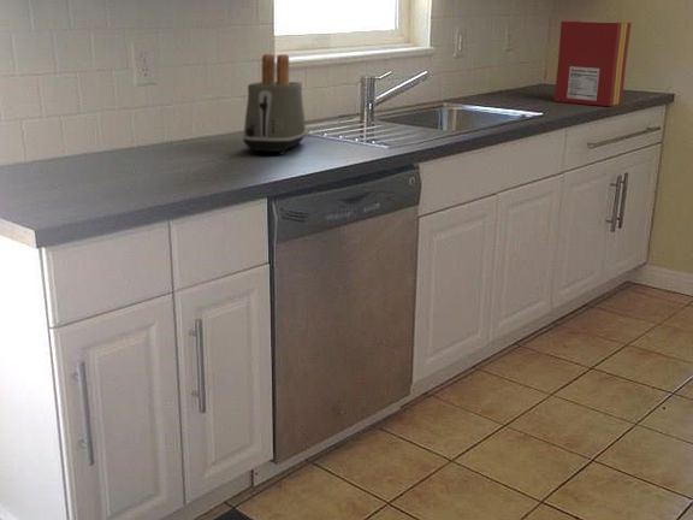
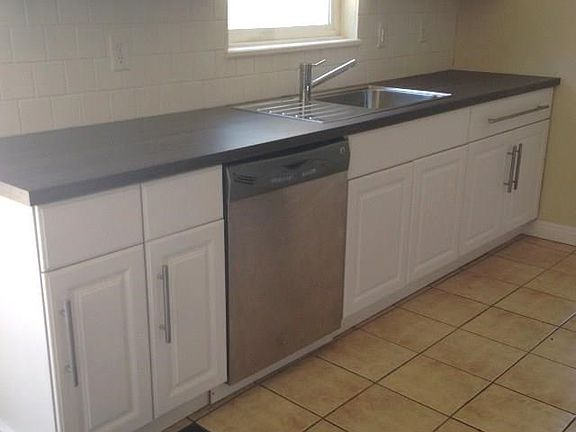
- cereal box (591, 63)
- toaster (276, 101)
